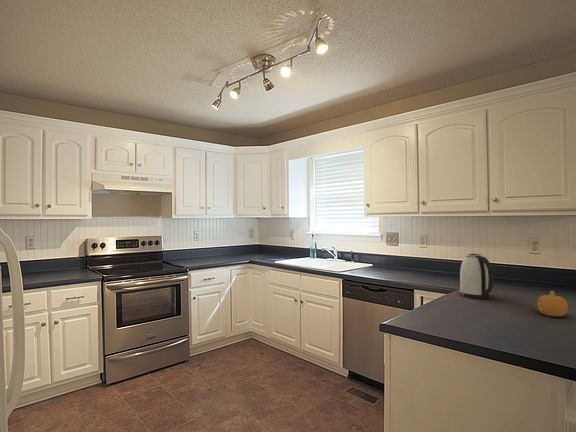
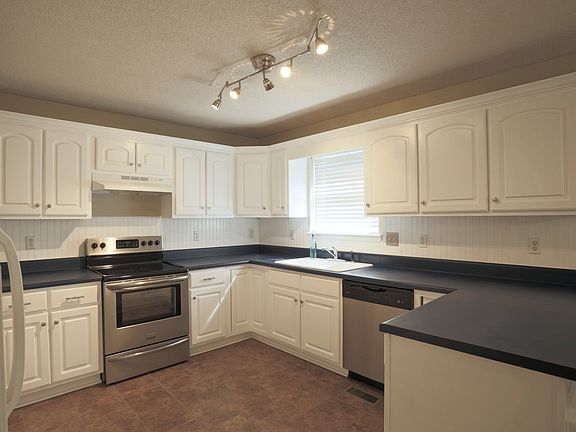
- fruit (552, 302)
- kettle (478, 275)
